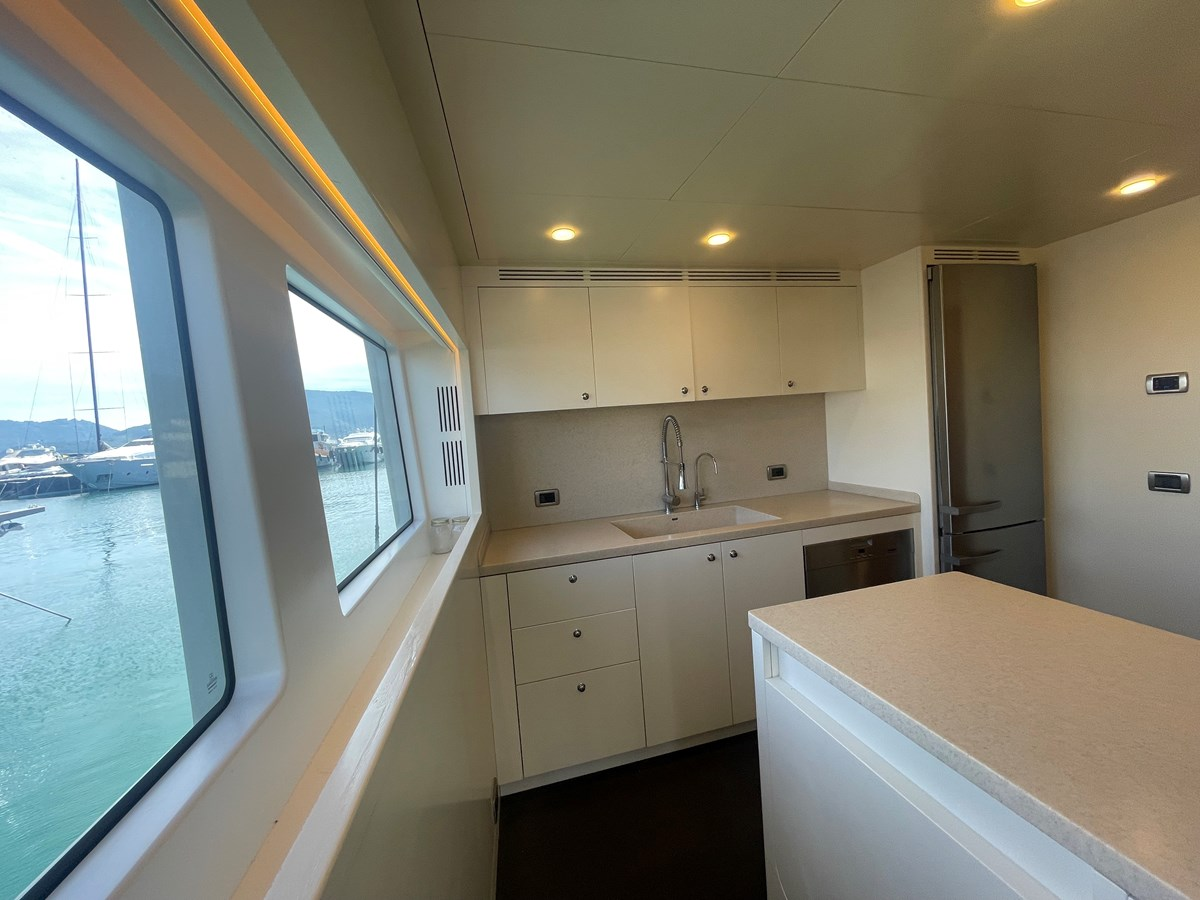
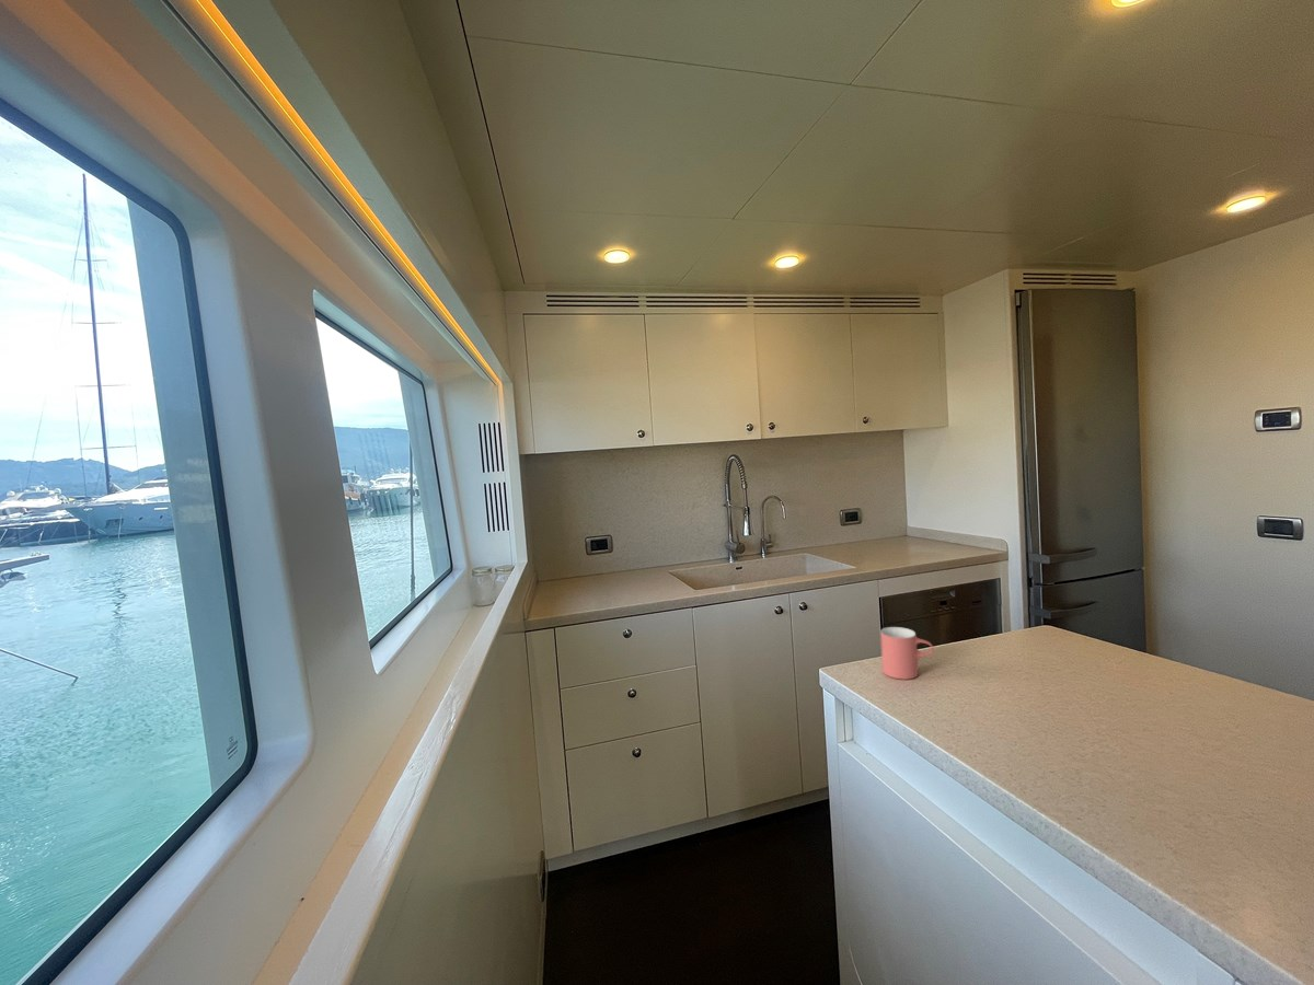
+ cup (907, 652)
